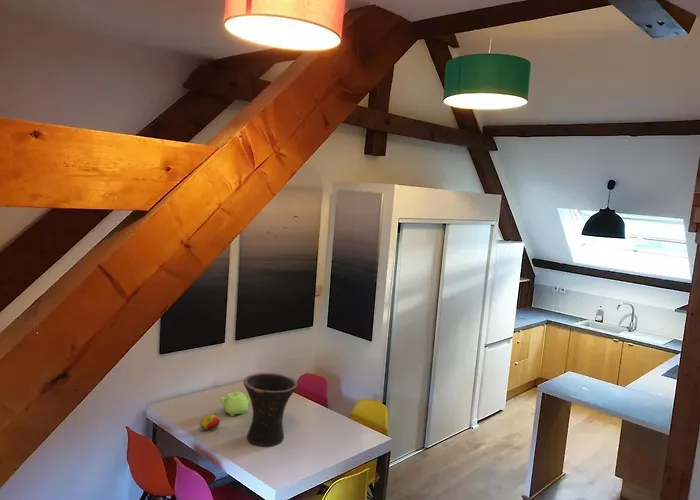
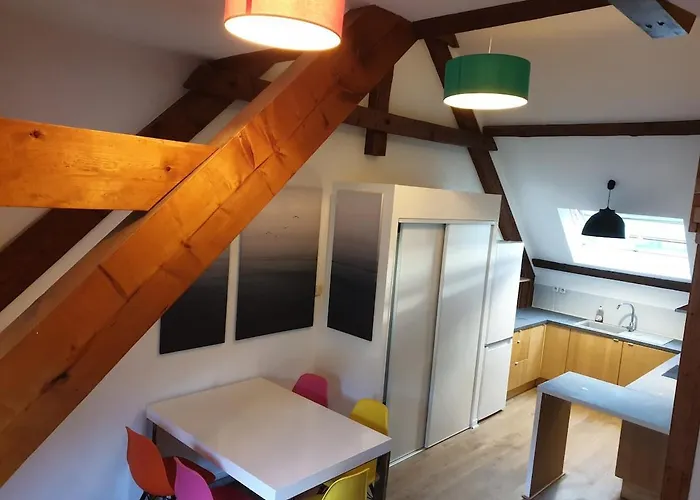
- vase (268, 410)
- teapot (237, 402)
- fruit (209, 422)
